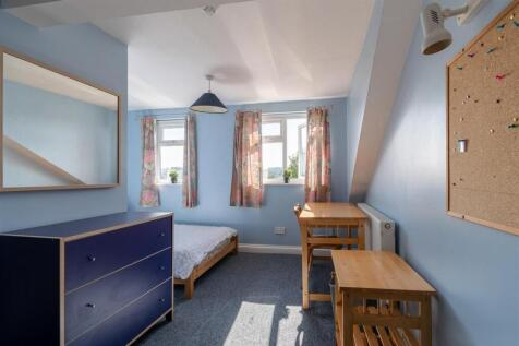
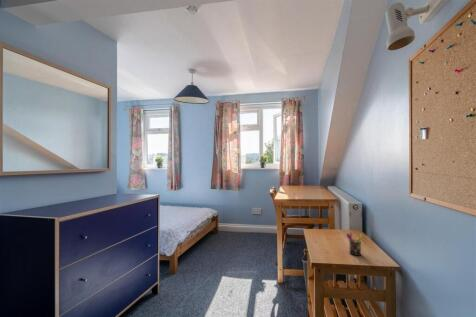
+ pen holder (355, 243)
